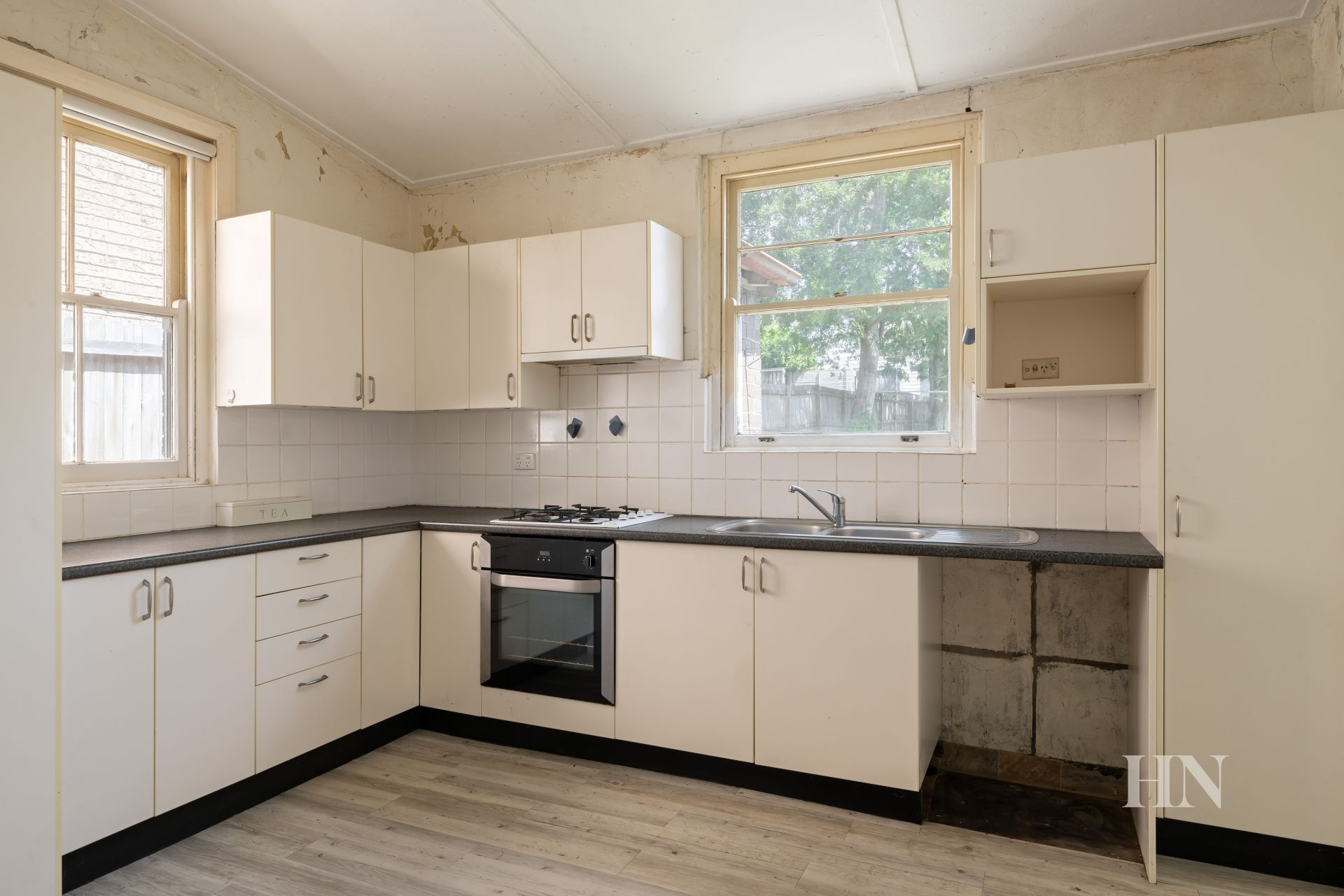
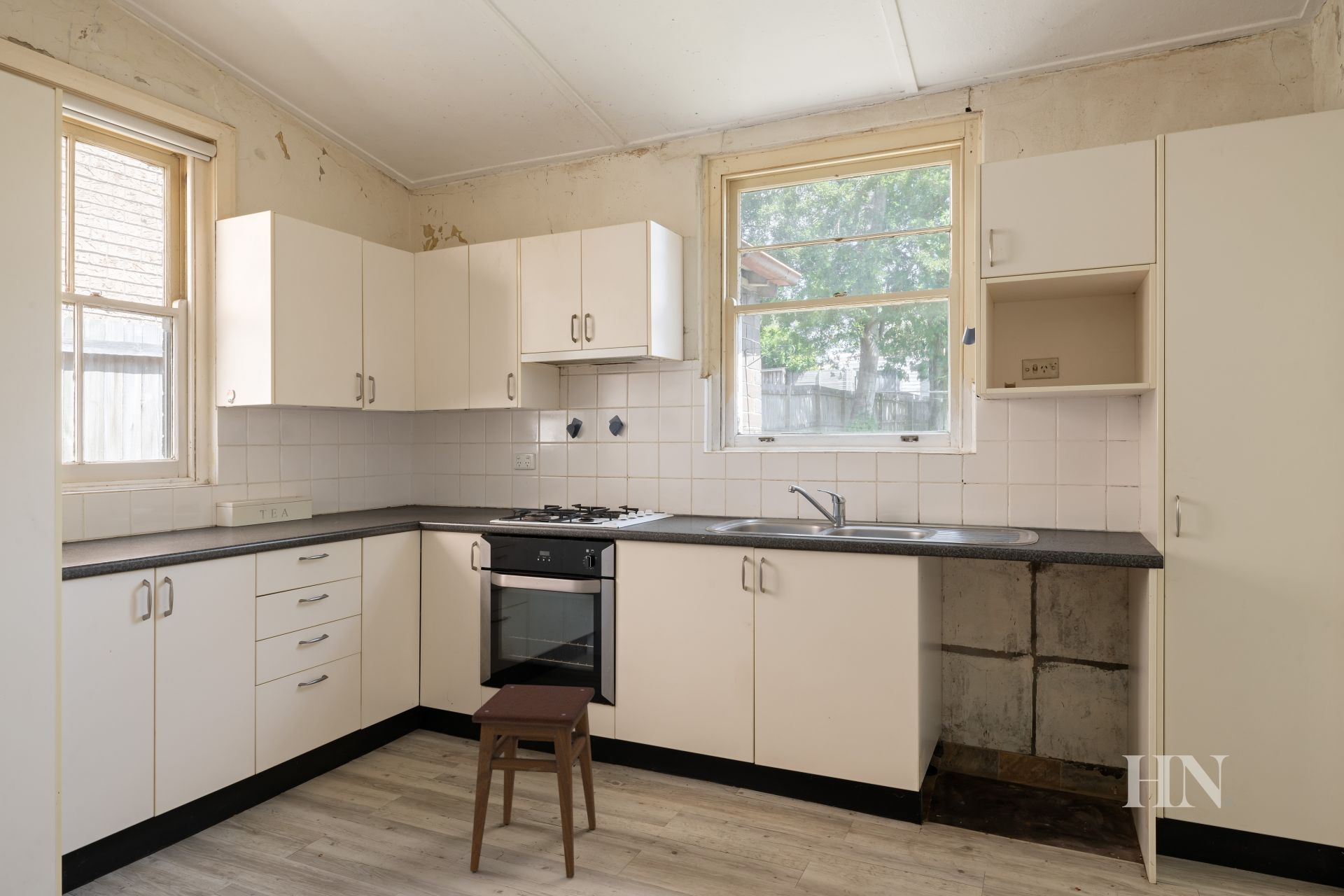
+ stool (536, 771)
